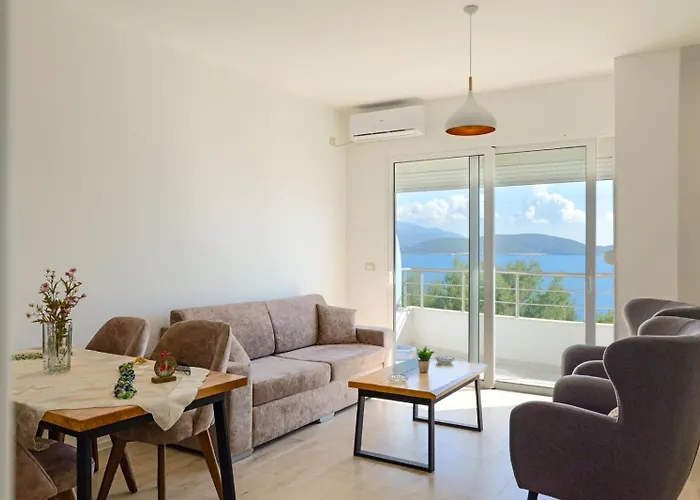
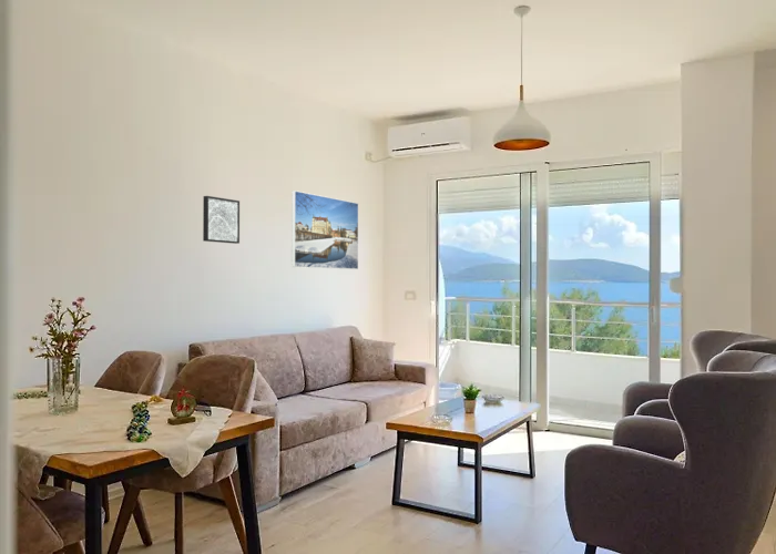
+ wall art (222, 219)
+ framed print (327, 233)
